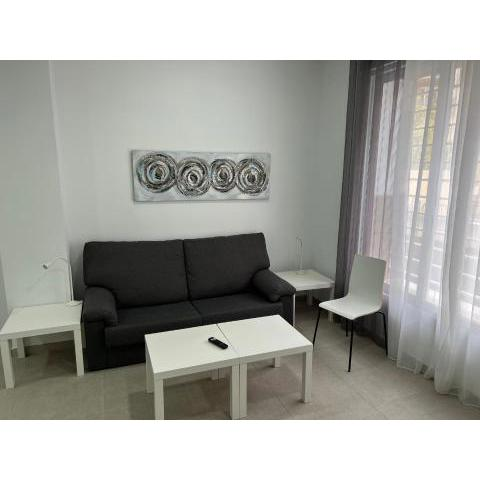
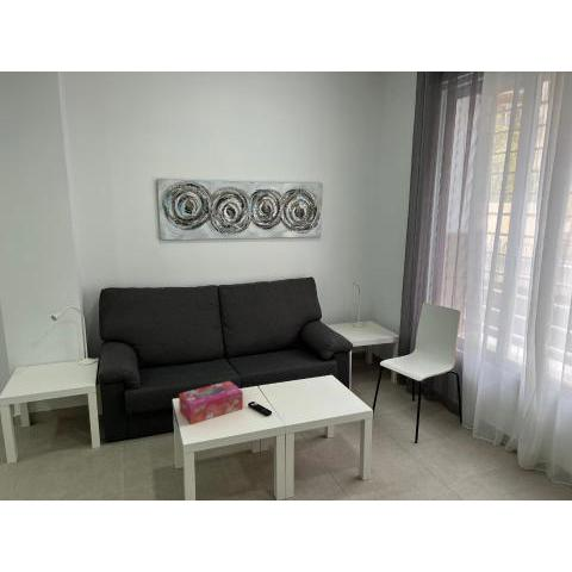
+ tissue box (211, 400)
